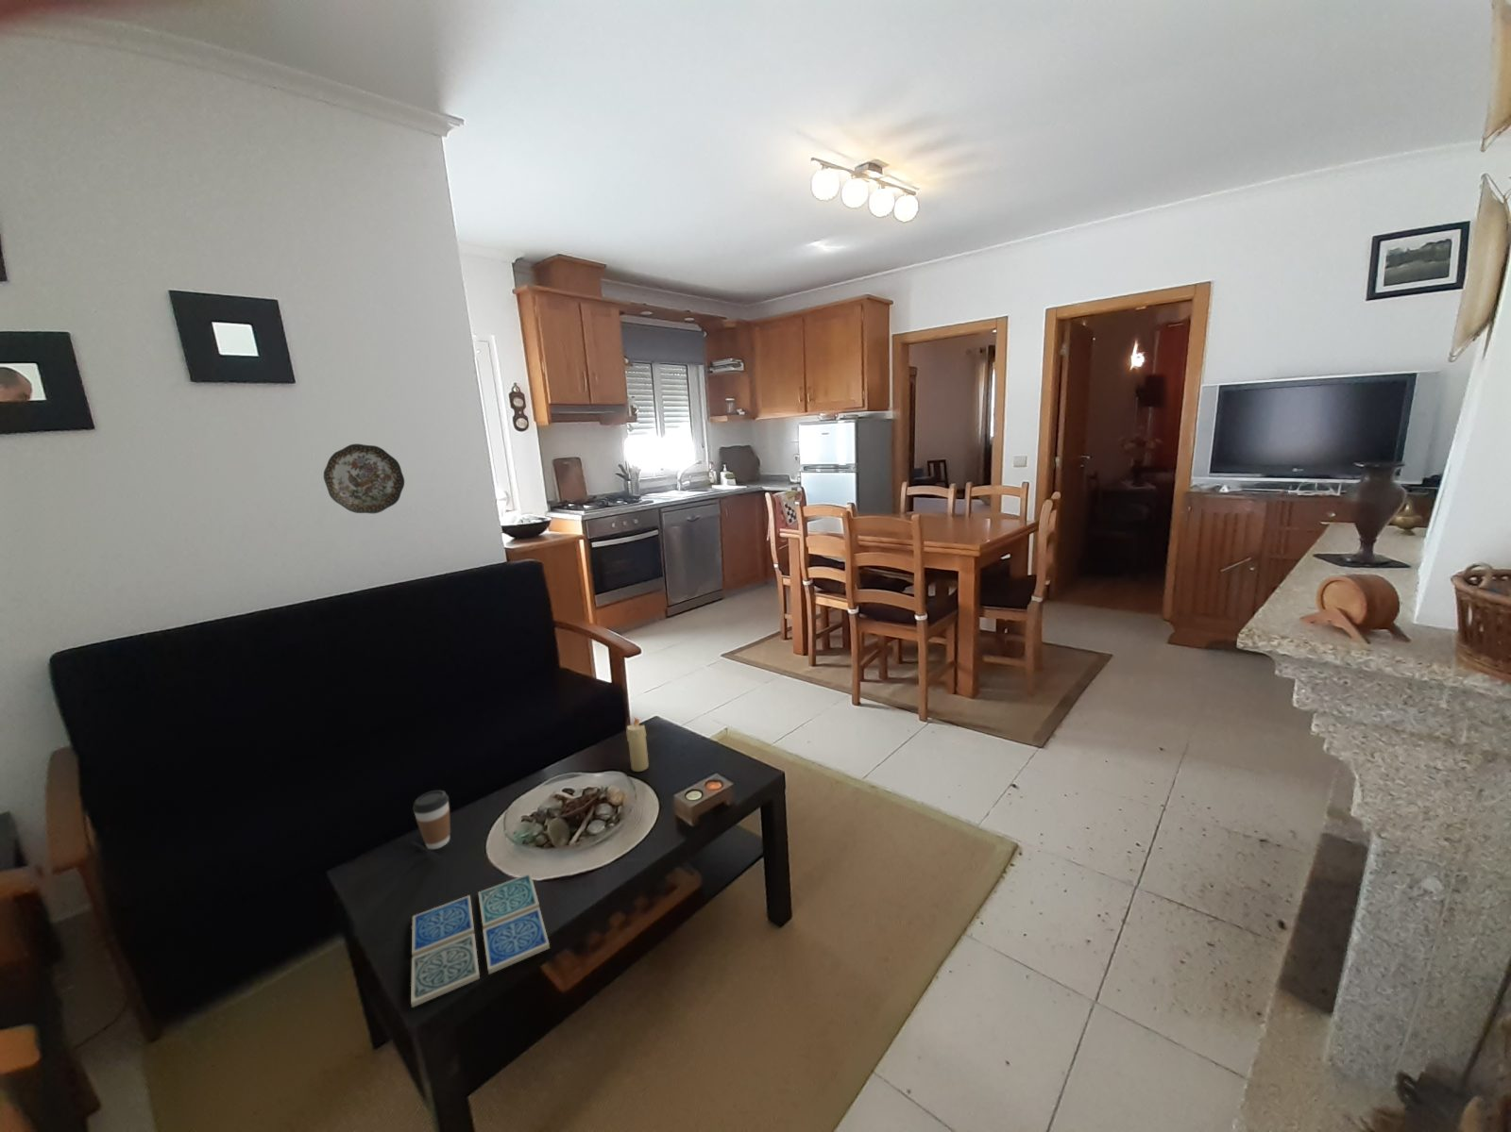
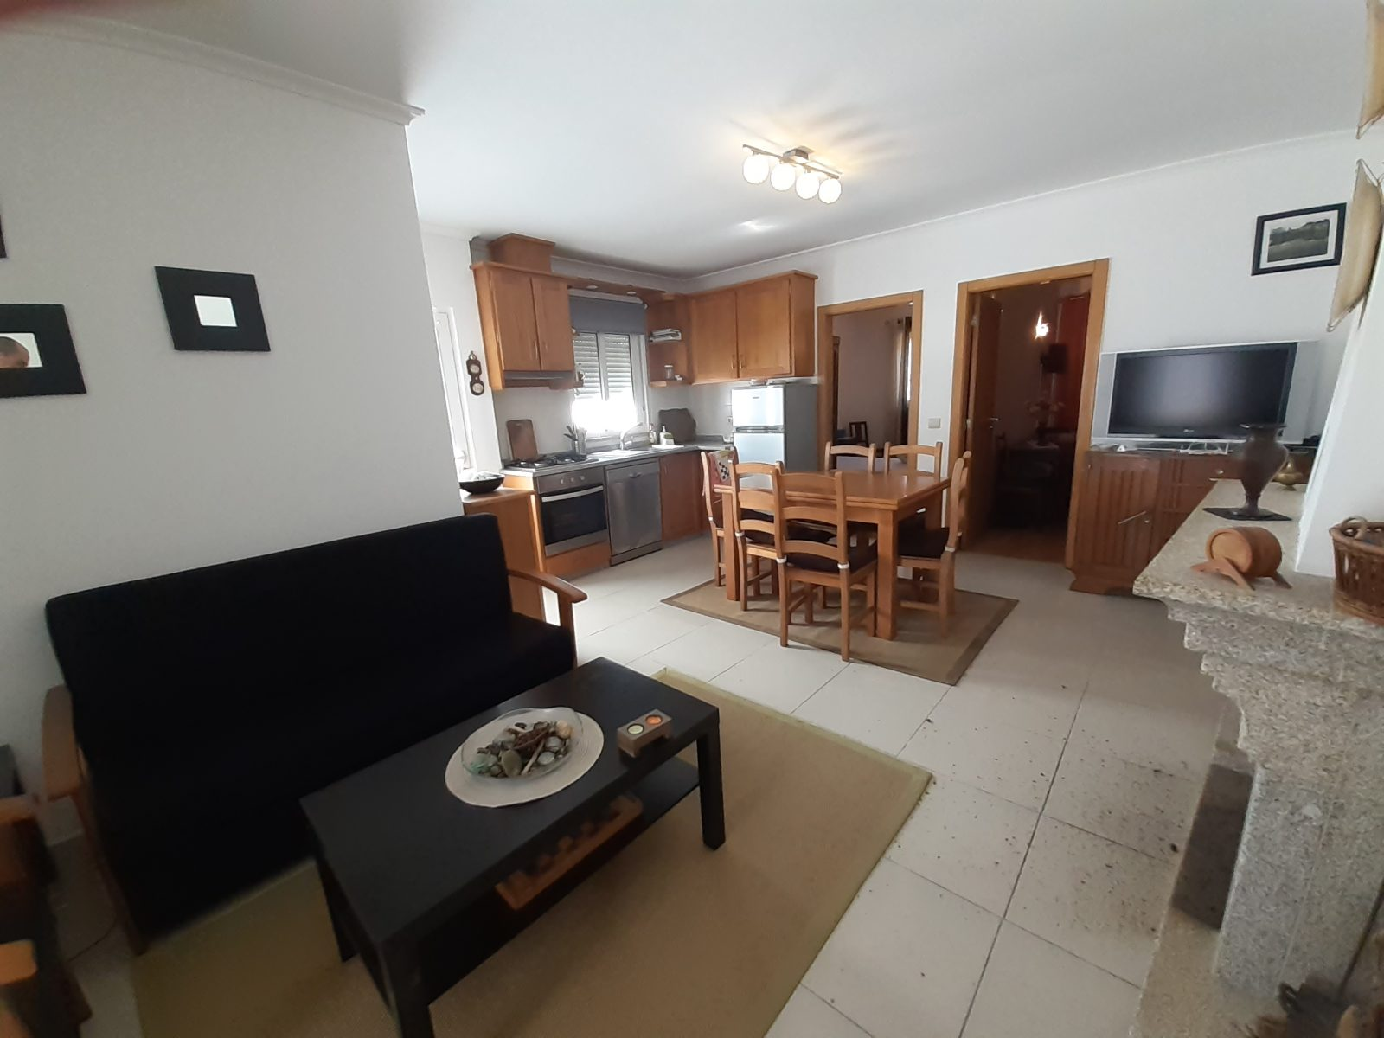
- drink coaster (483, 931)
- candle (637, 742)
- coffee cup (433, 819)
- decorative plate (364, 478)
